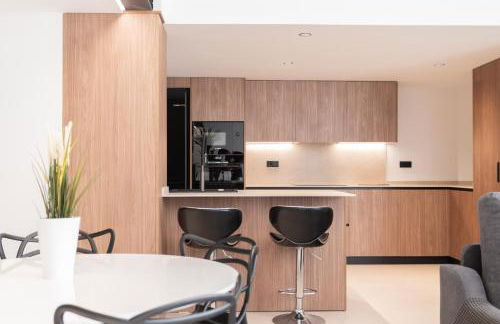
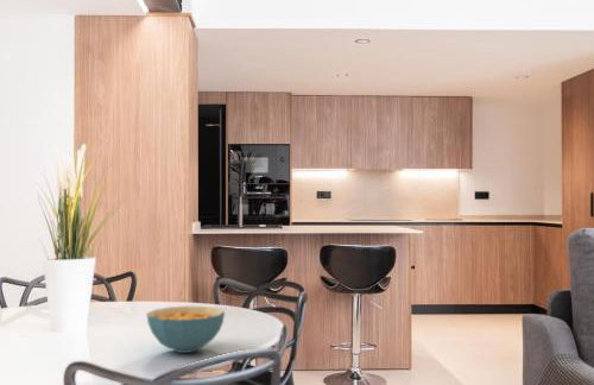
+ cereal bowl (185, 330)
